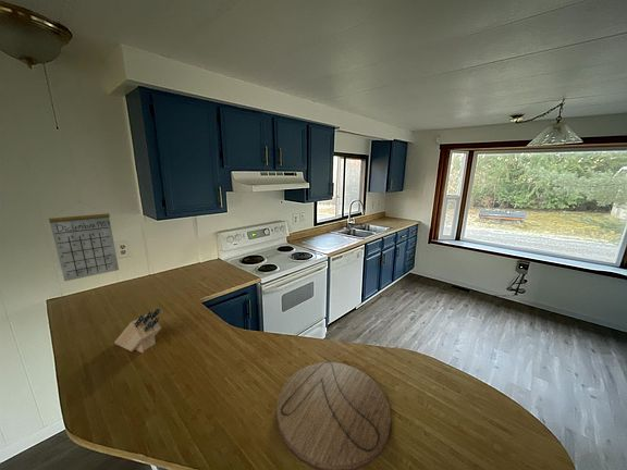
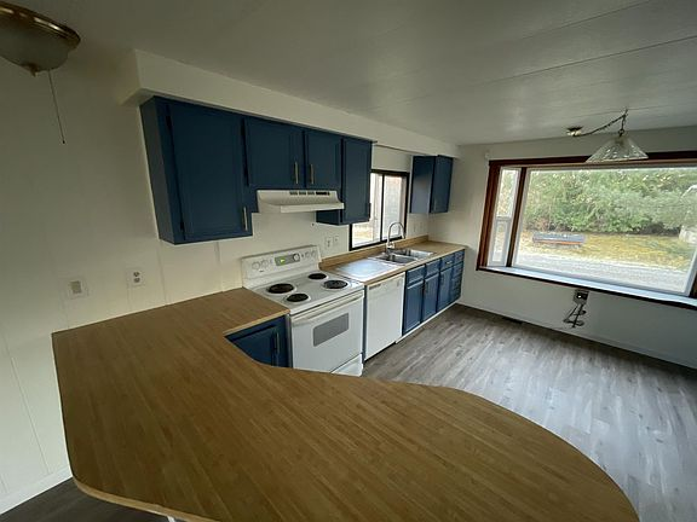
- cutting board (332, 406)
- knife block (138, 325)
- calendar (85, 239)
